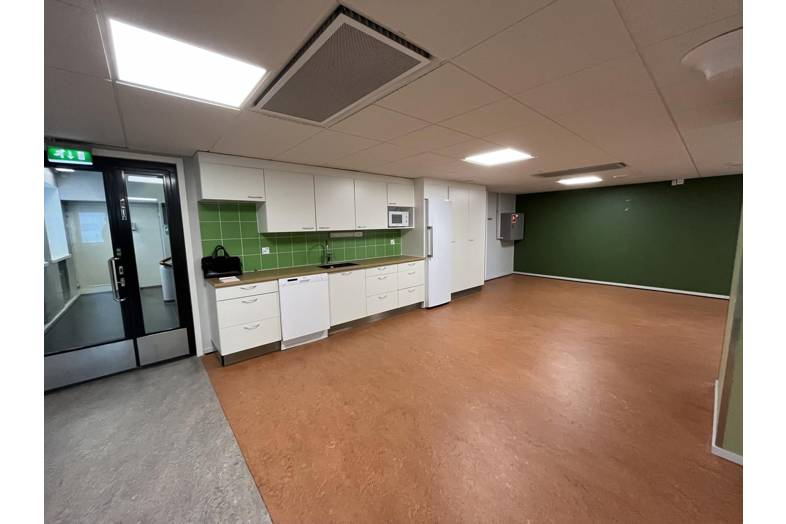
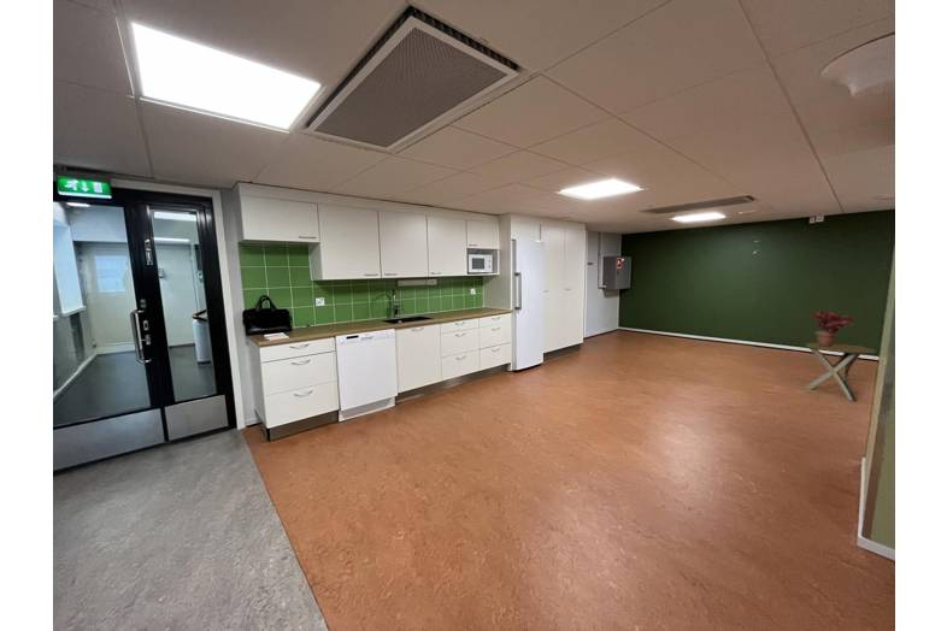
+ side table (837, 370)
+ potted plant (829, 329)
